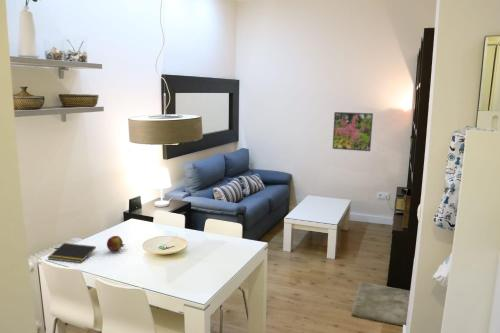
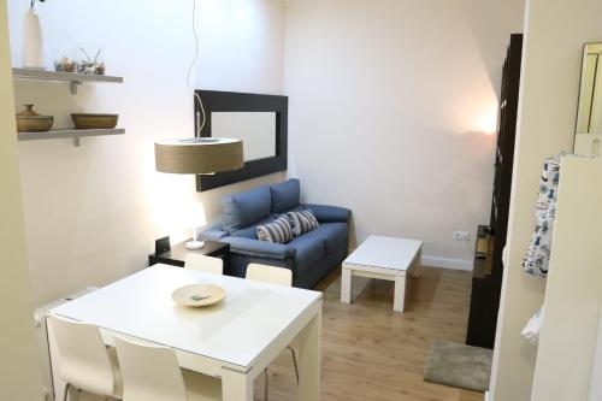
- notepad (72, 252)
- fruit (116, 244)
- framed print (352, 131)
